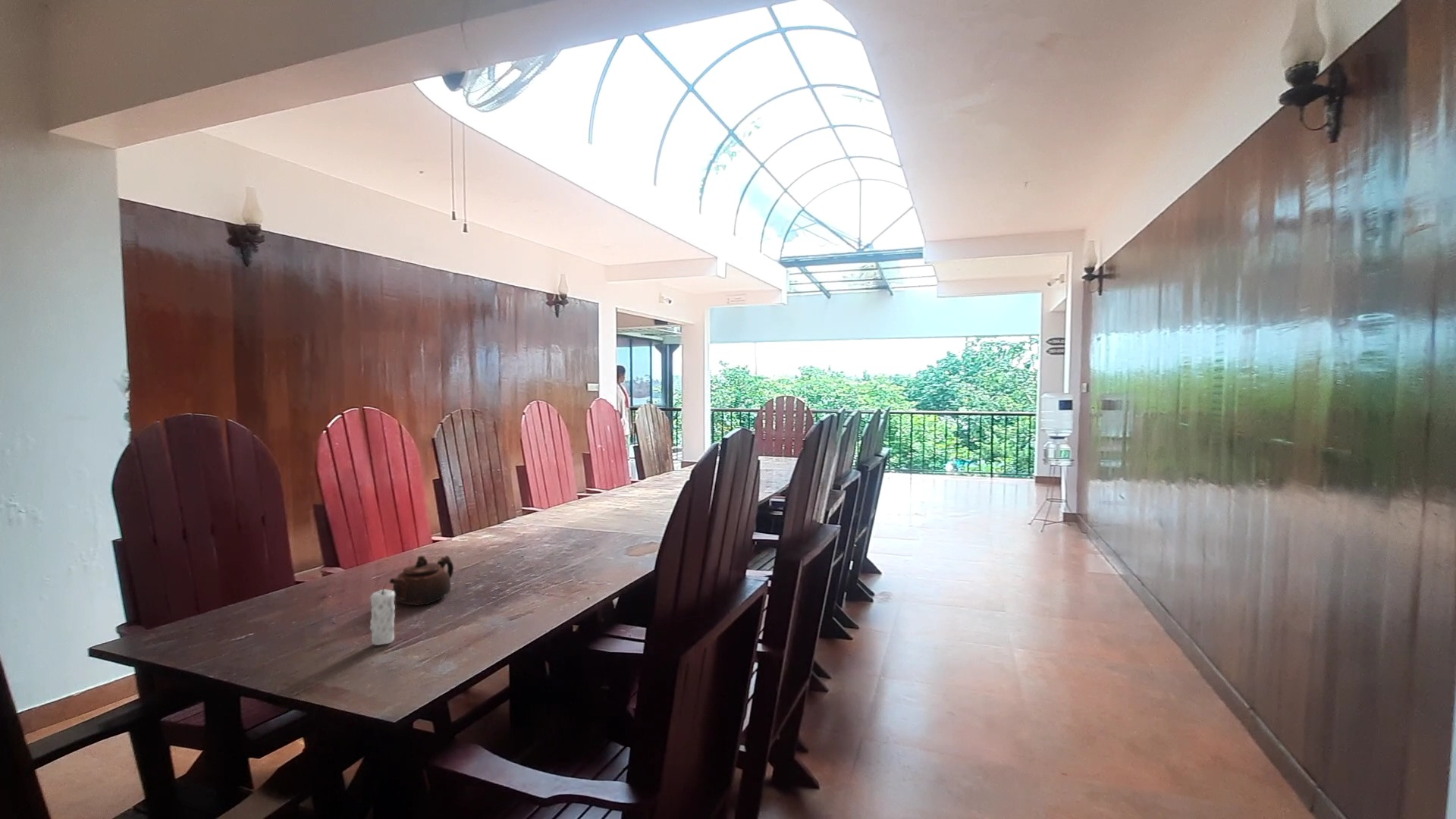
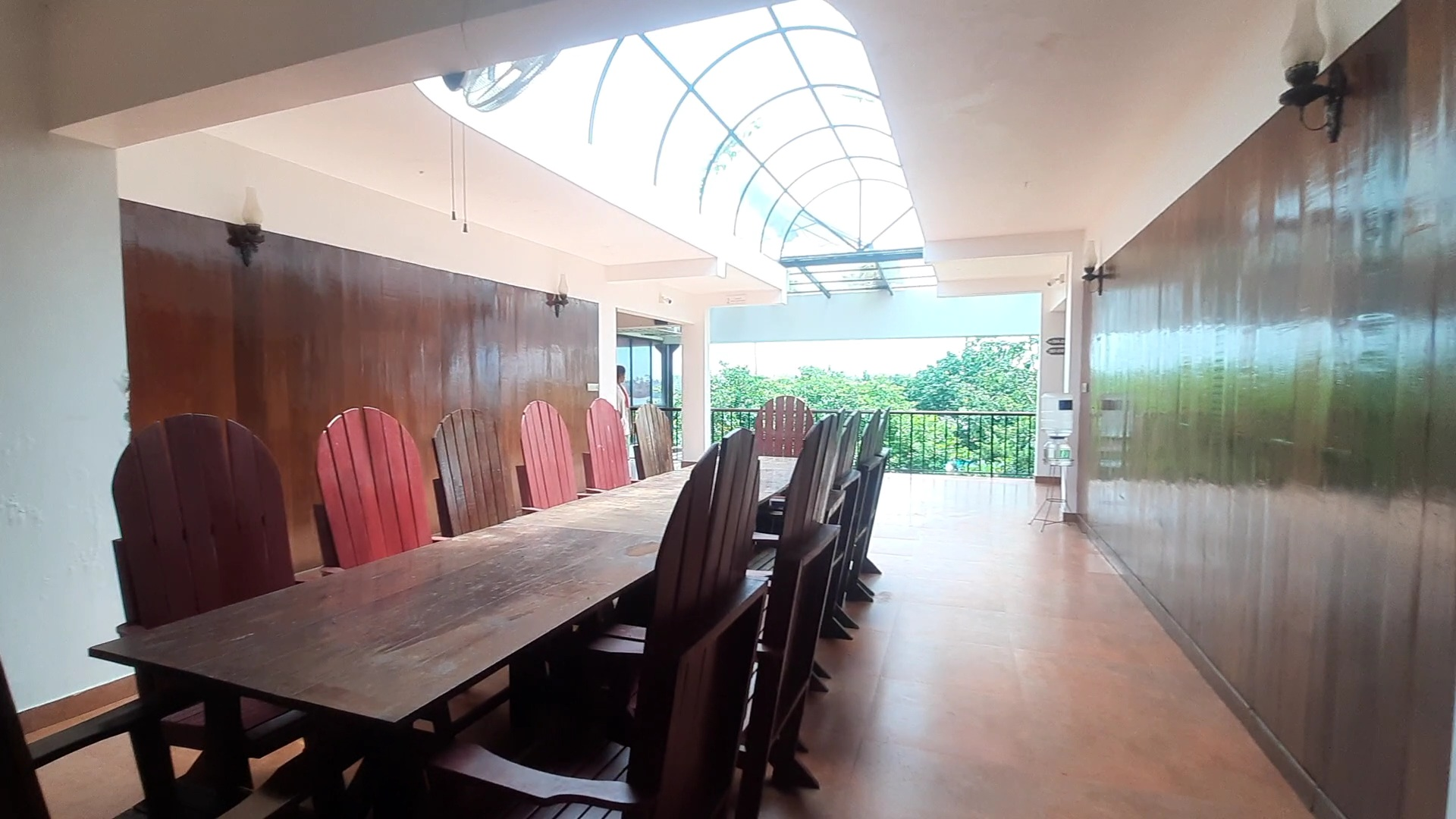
- candle (382, 612)
- teapot (423, 576)
